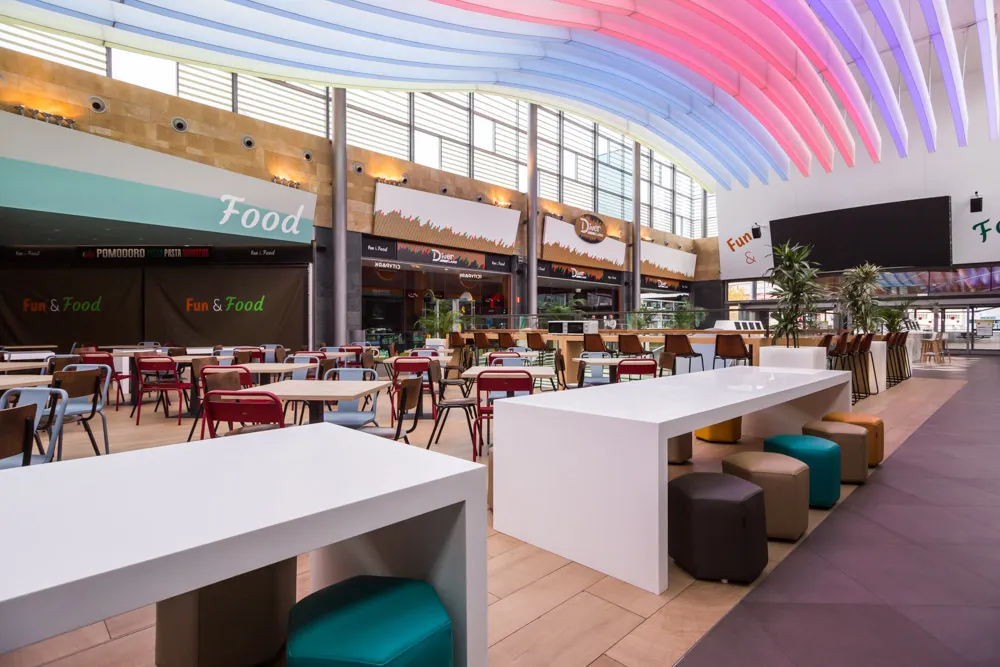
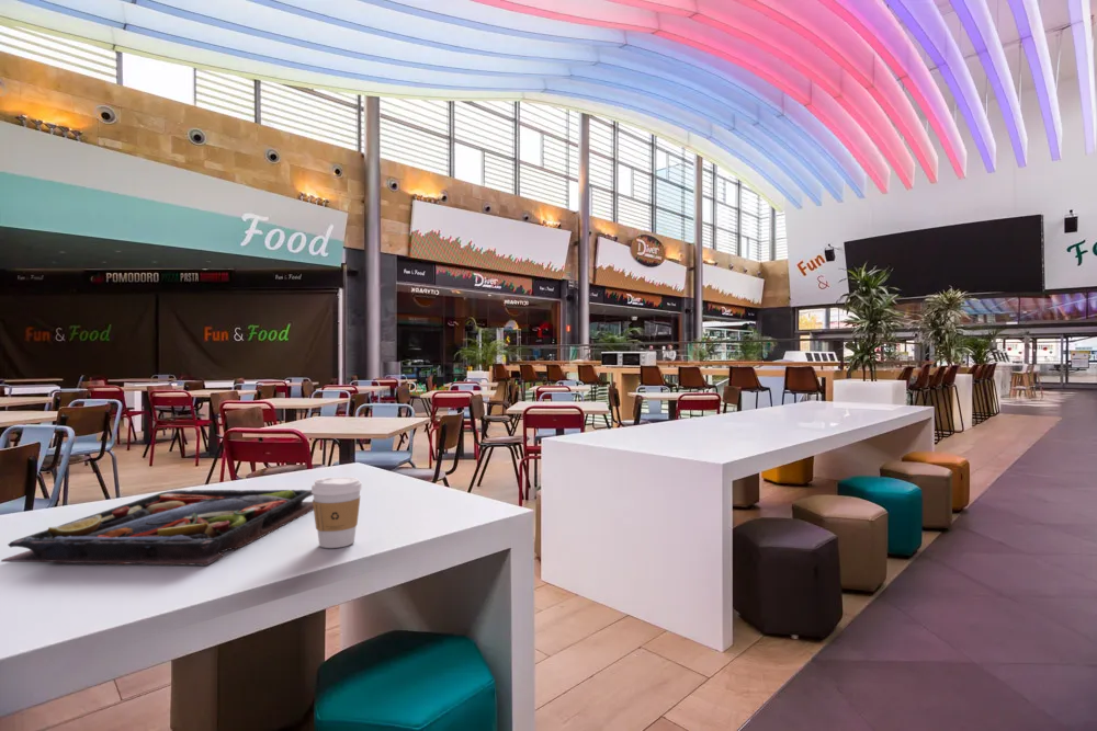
+ food tray (184, 516)
+ coffee cup (337, 510)
